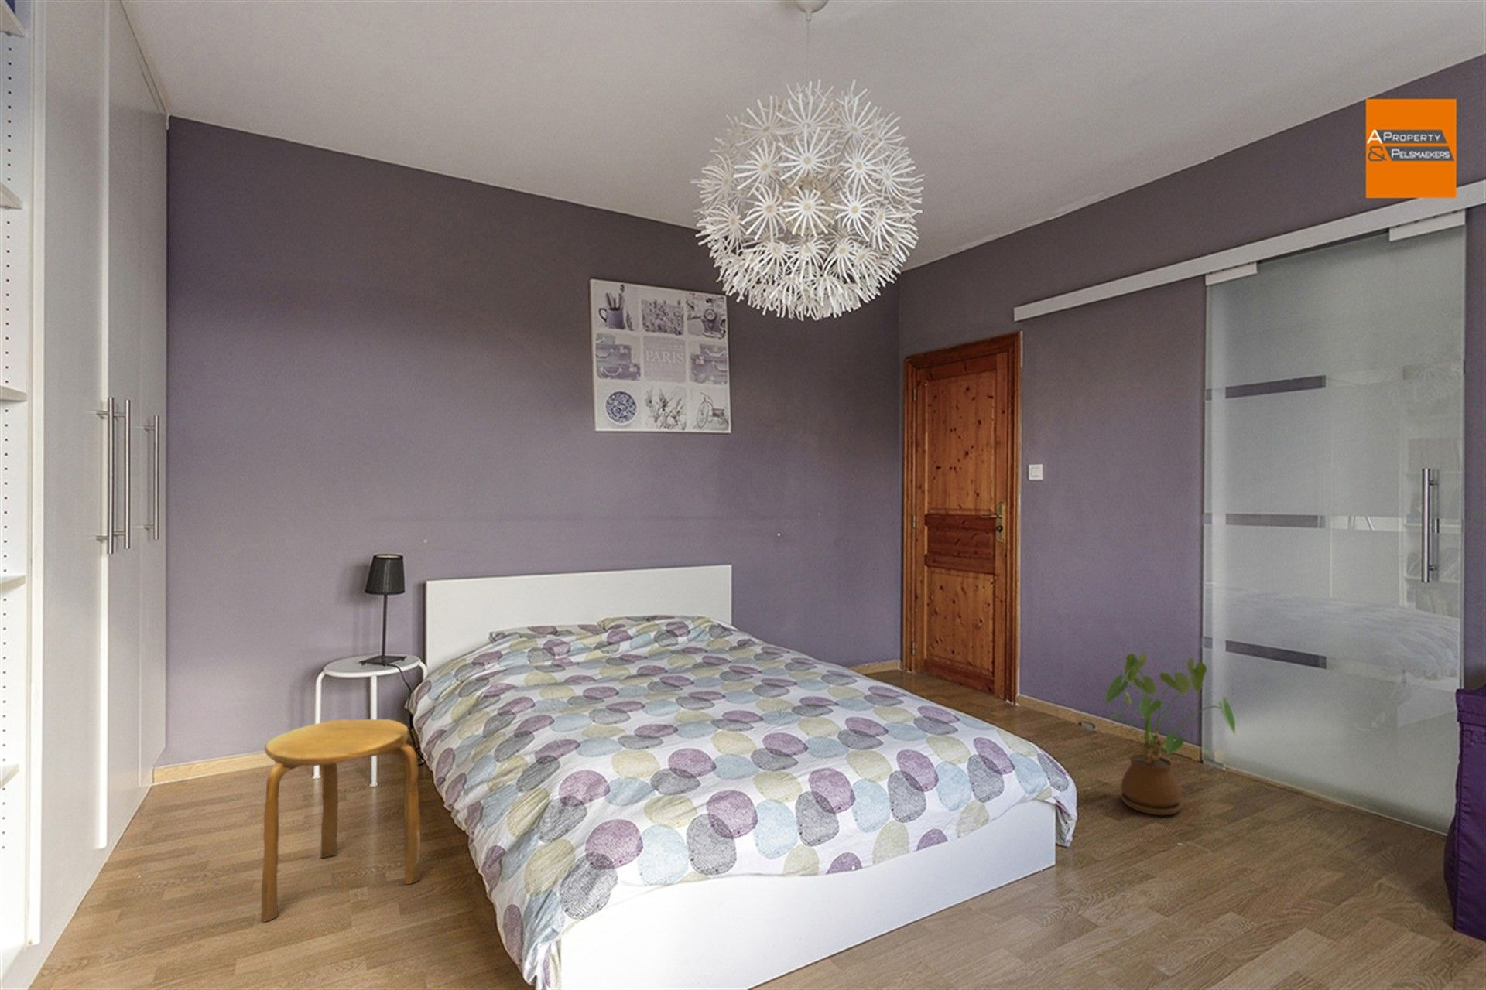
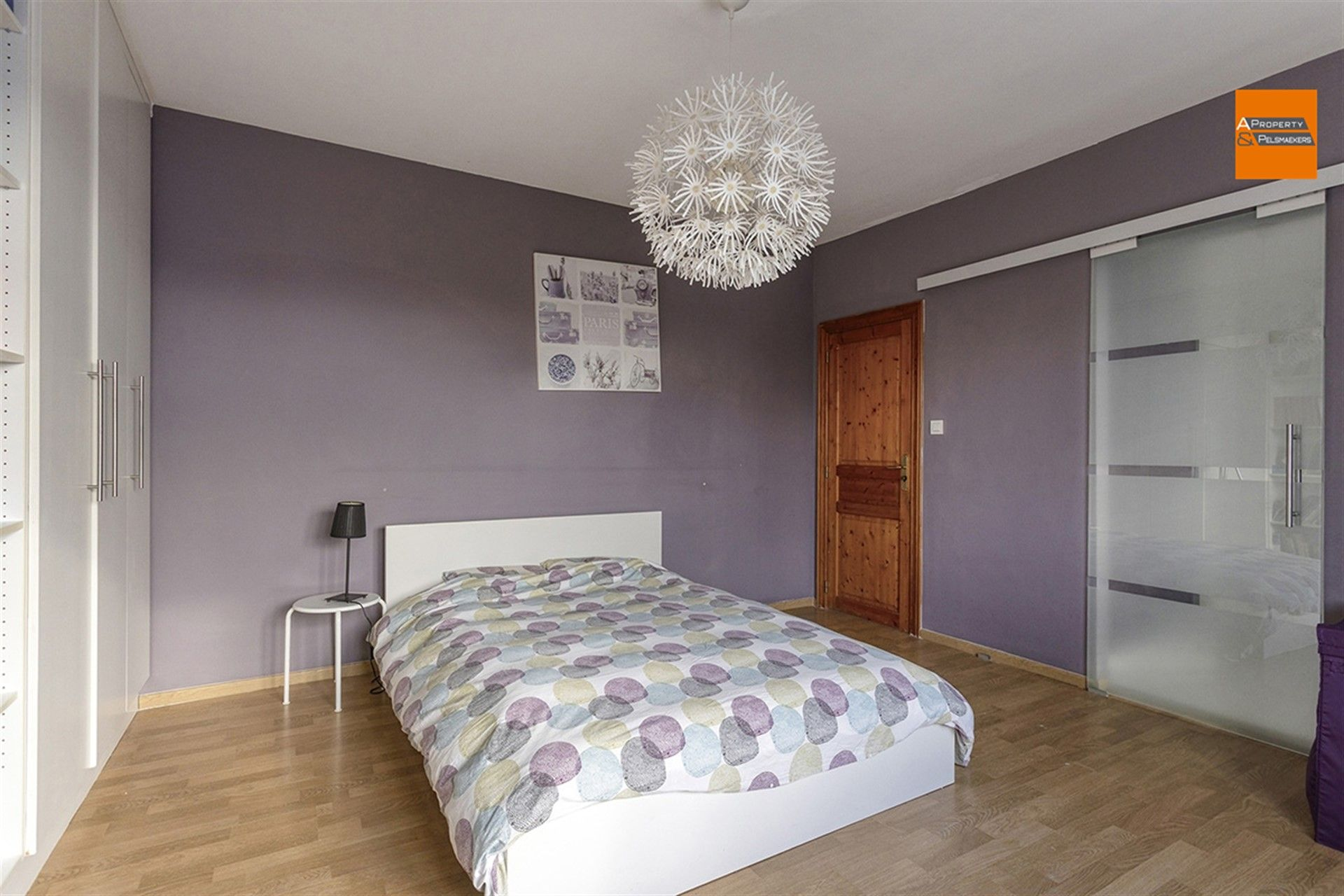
- stool (337, 805)
- house plant (1163, 737)
